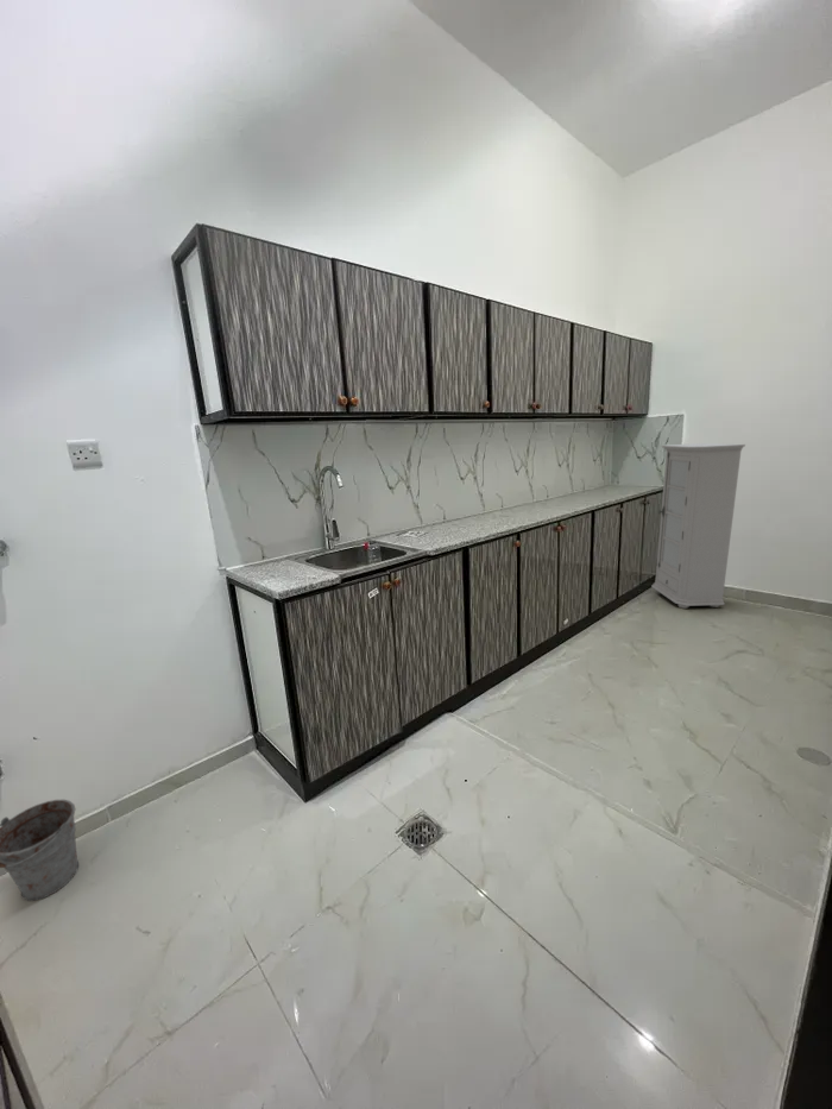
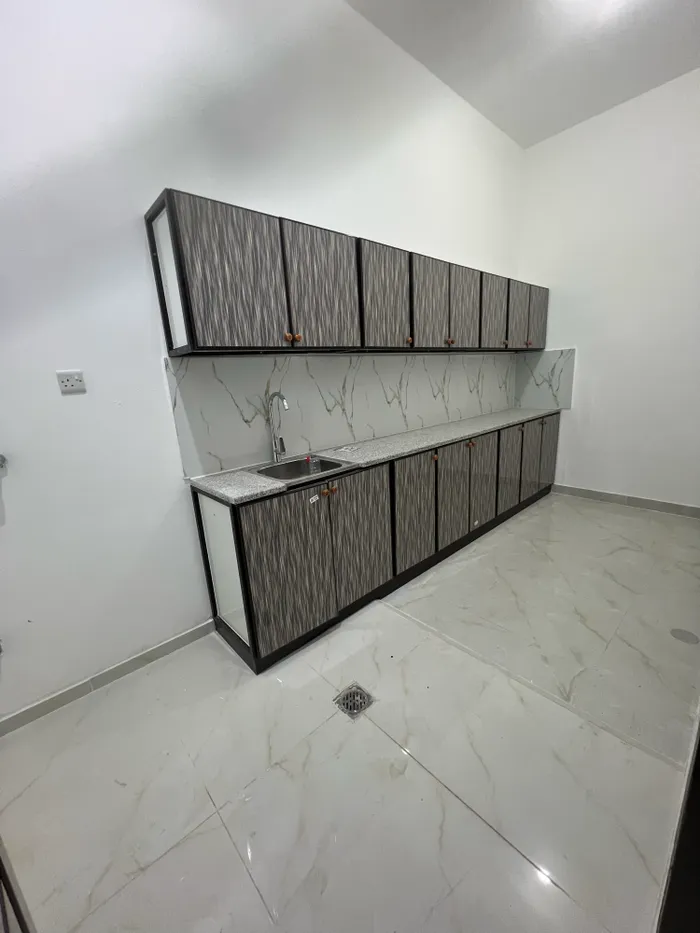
- bucket (39, 852)
- cabinet (694, 524)
